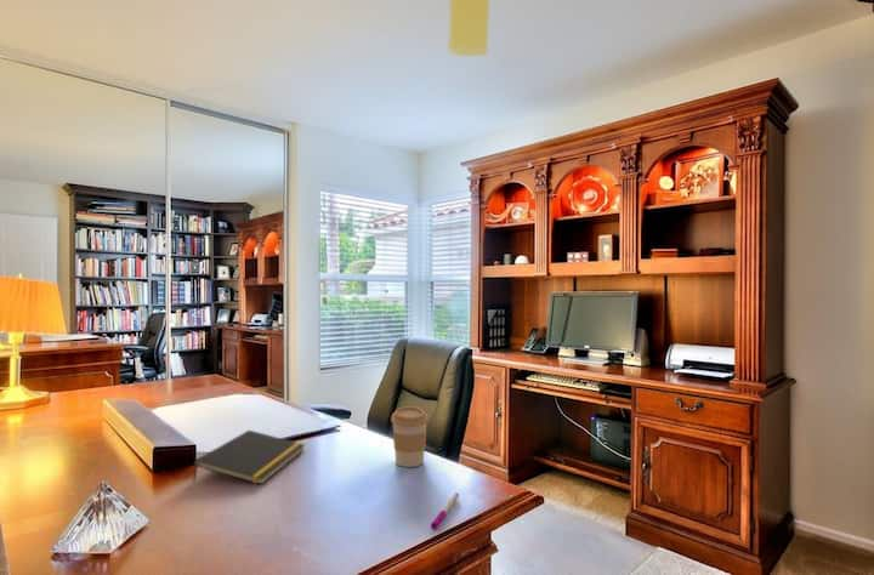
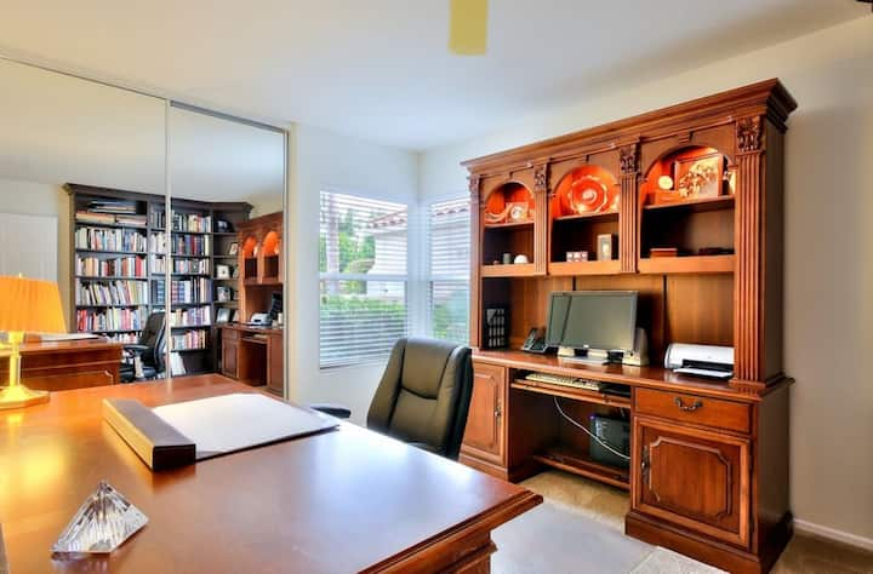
- pen (445, 509)
- coffee cup (409, 435)
- notepad (254, 454)
